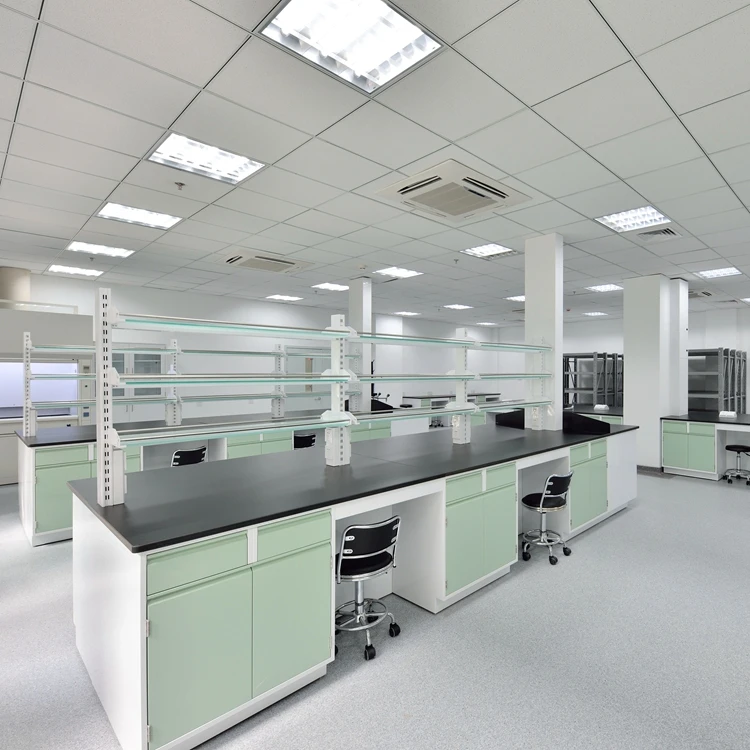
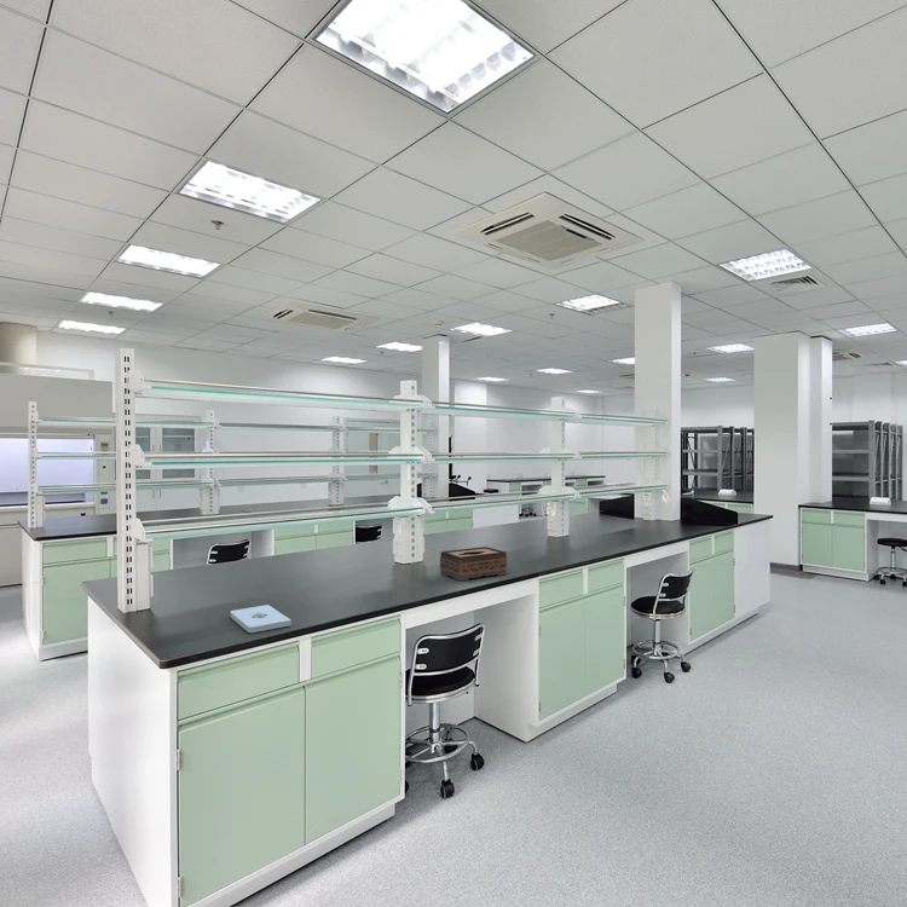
+ tissue box (473, 562)
+ notepad (259, 618)
